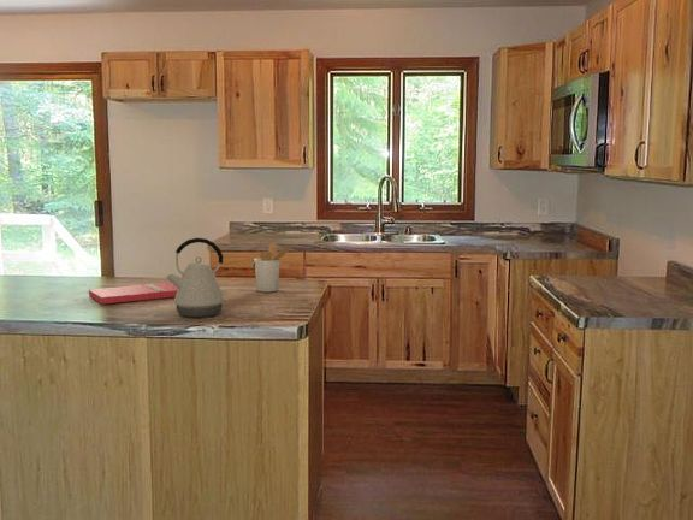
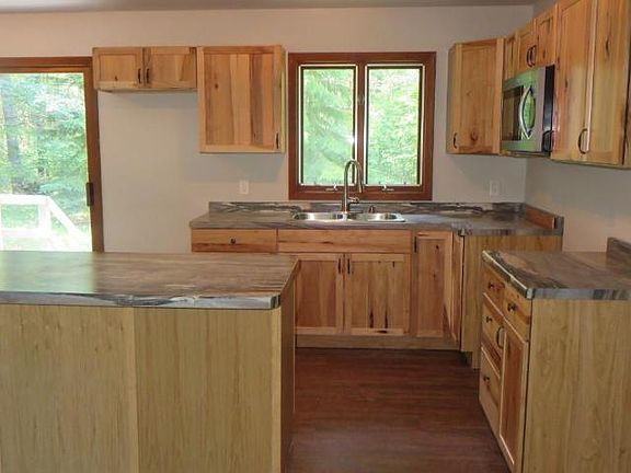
- utensil holder (273, 267)
- kettle (196, 276)
- cutting board (162, 289)
